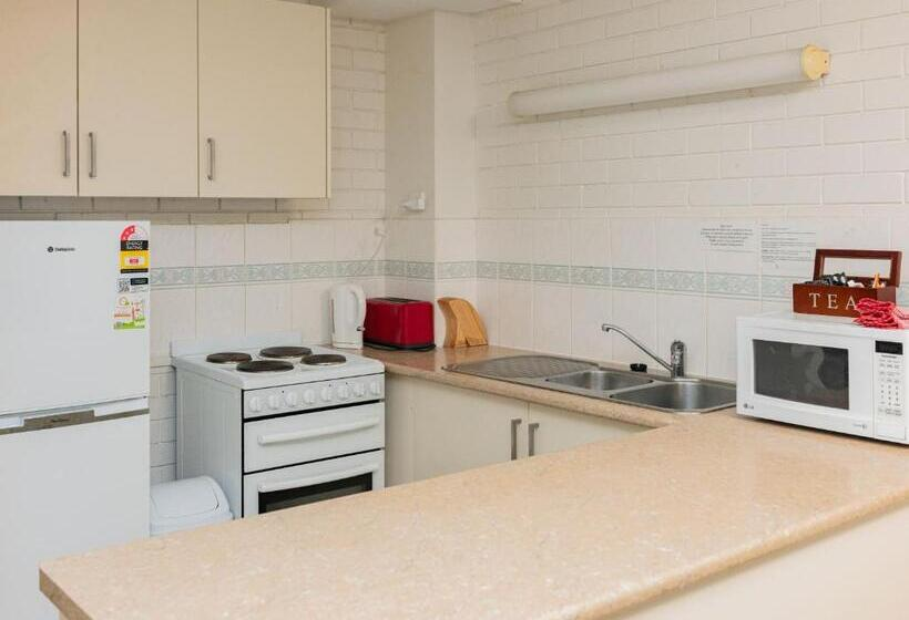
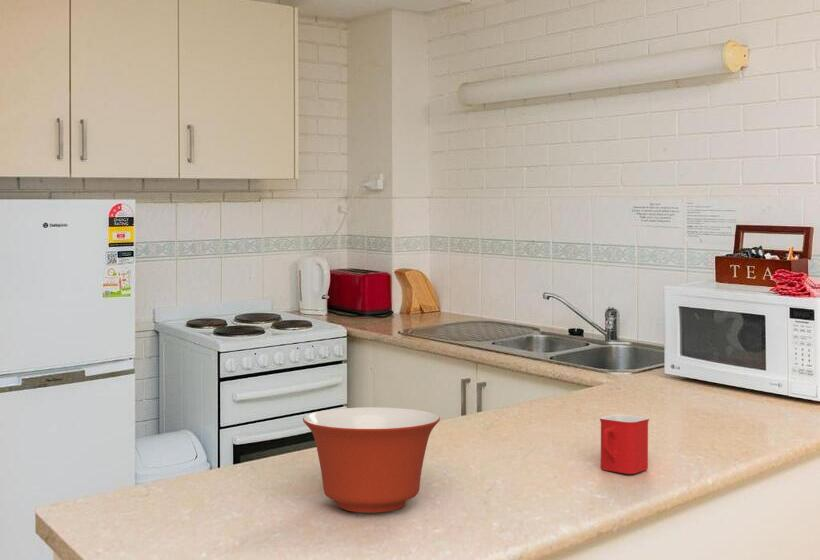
+ mug (619, 444)
+ mixing bowl (371, 460)
